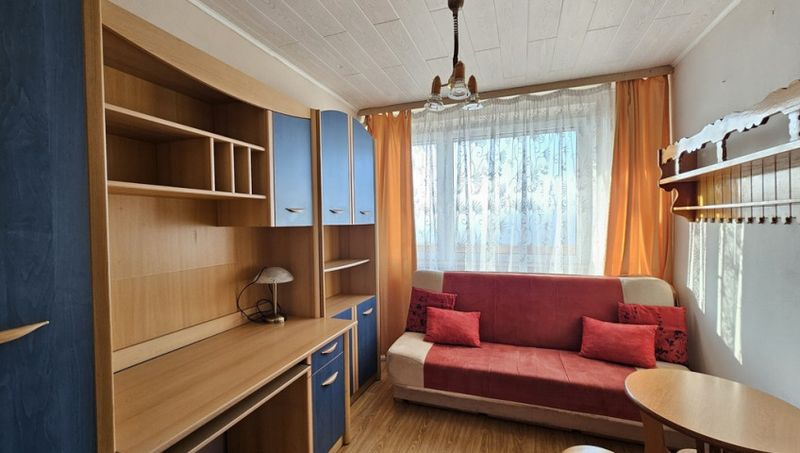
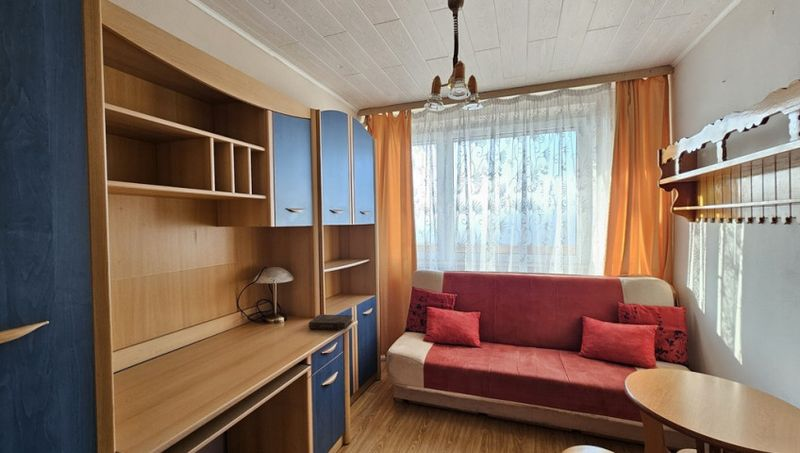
+ book (331, 321)
